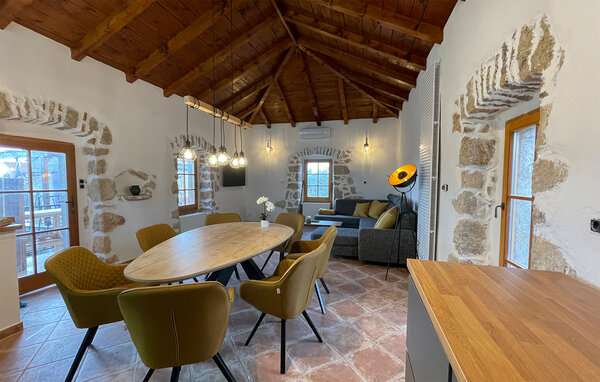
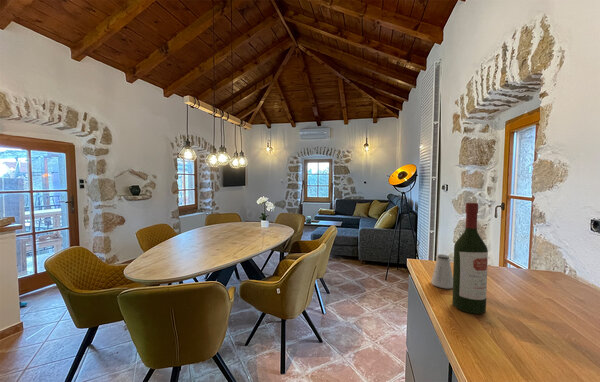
+ wine bottle (470, 255)
+ saltshaker (442, 269)
